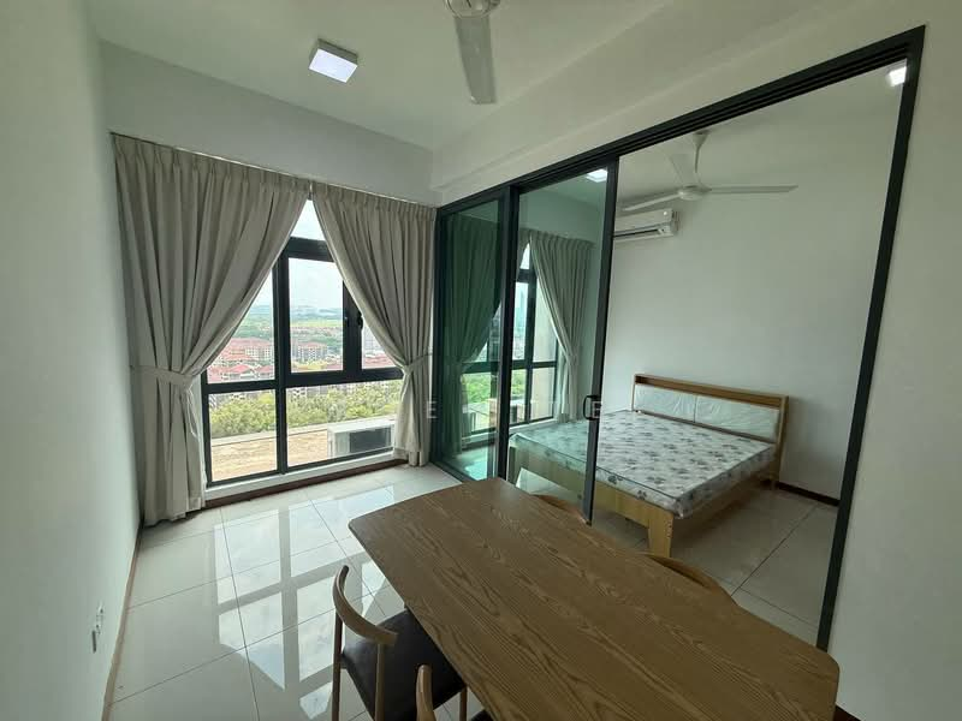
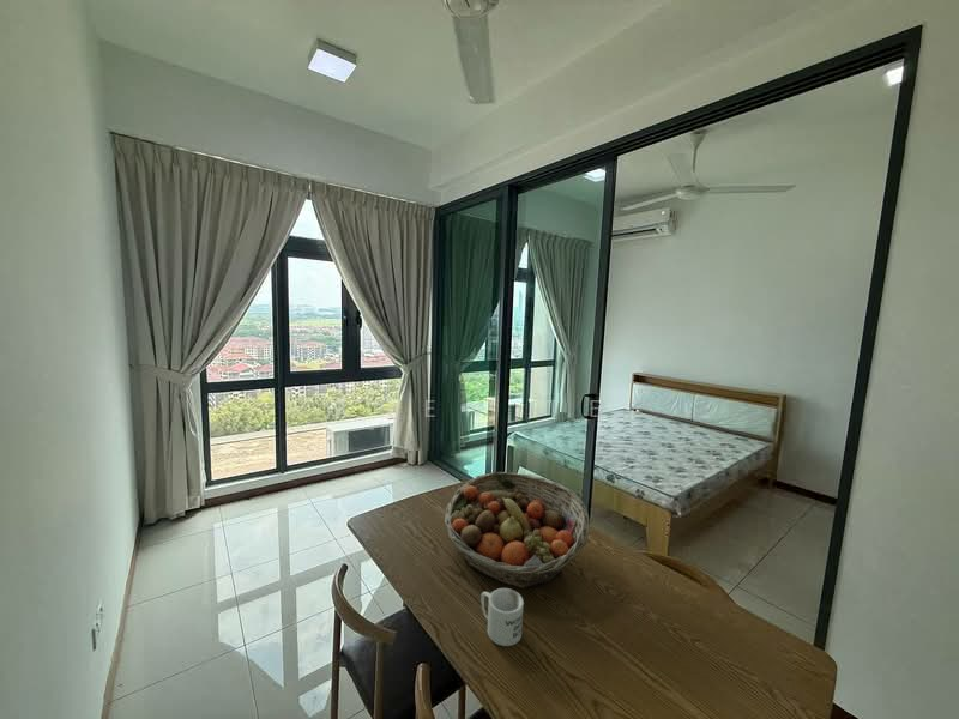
+ mug (500, 612)
+ fruit basket (513, 524)
